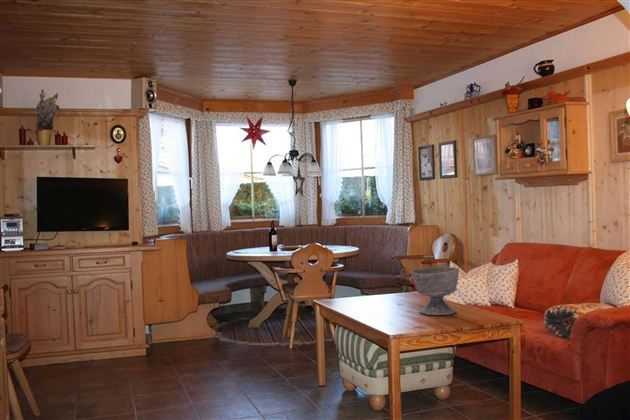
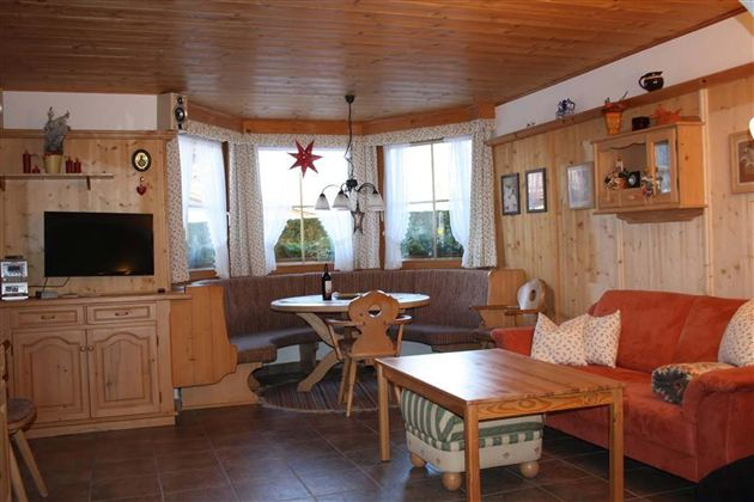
- bowl (435, 290)
